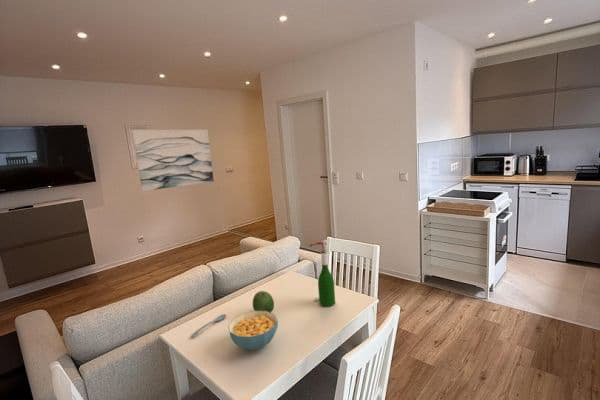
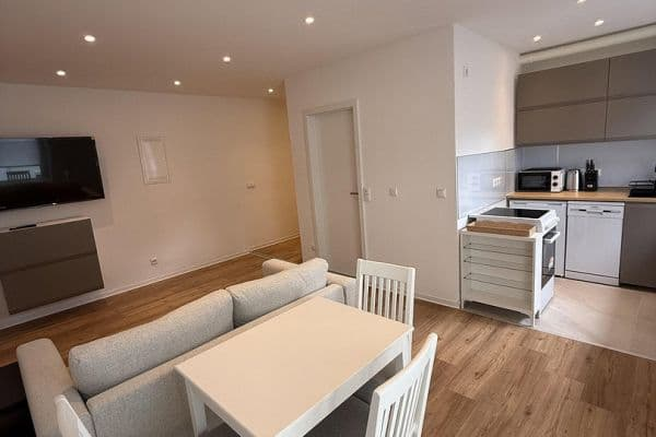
- spoon (208, 324)
- wine bottle (321, 271)
- cereal bowl (254, 334)
- fruit (263, 302)
- wall art (176, 158)
